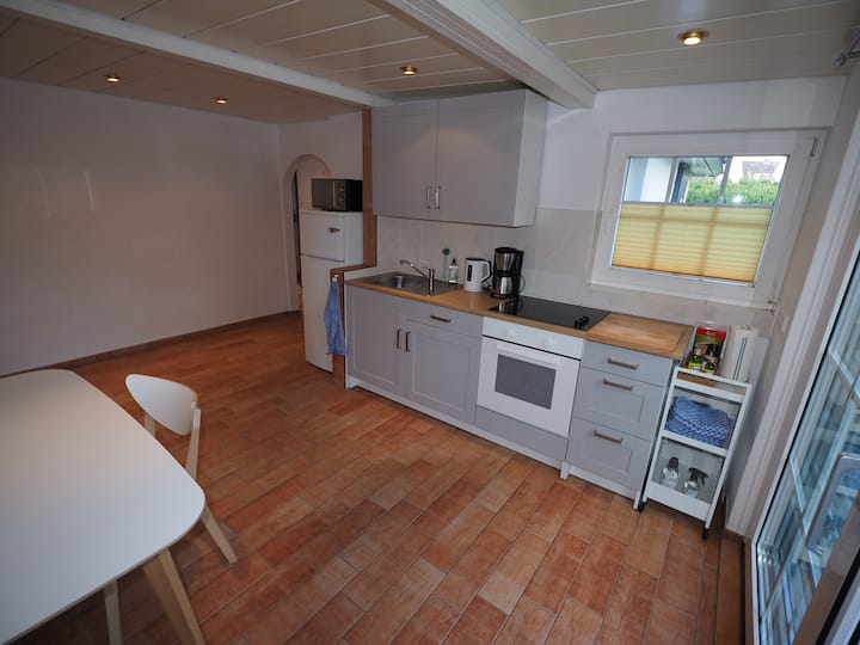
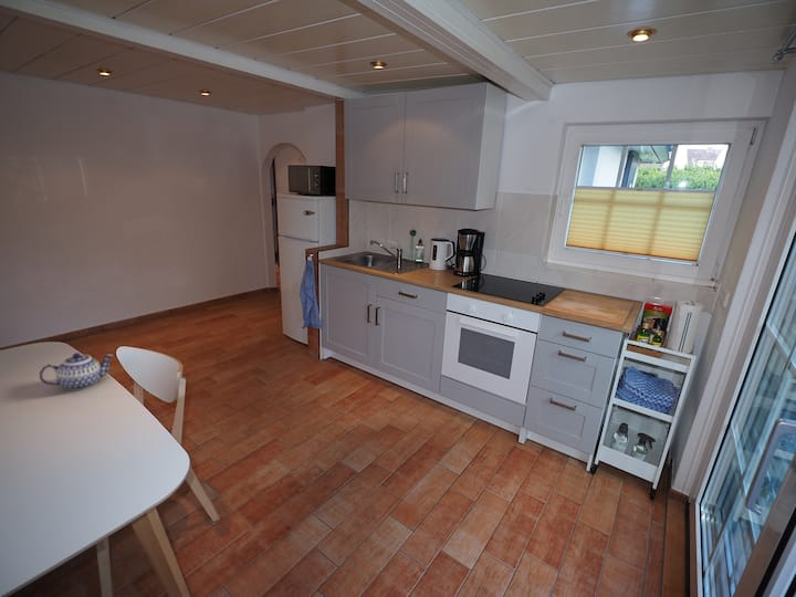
+ teapot (78, 368)
